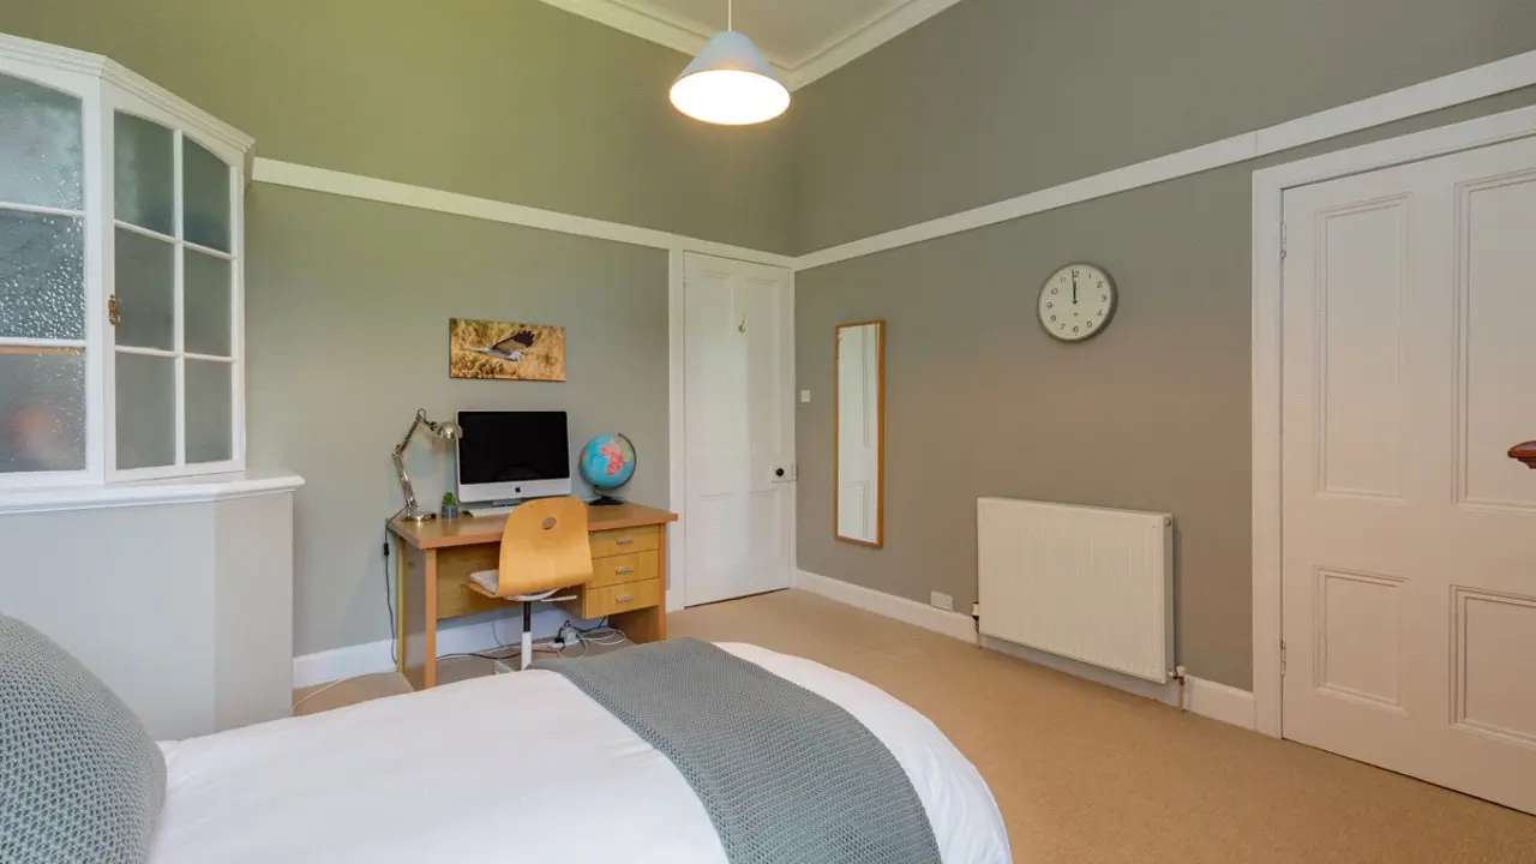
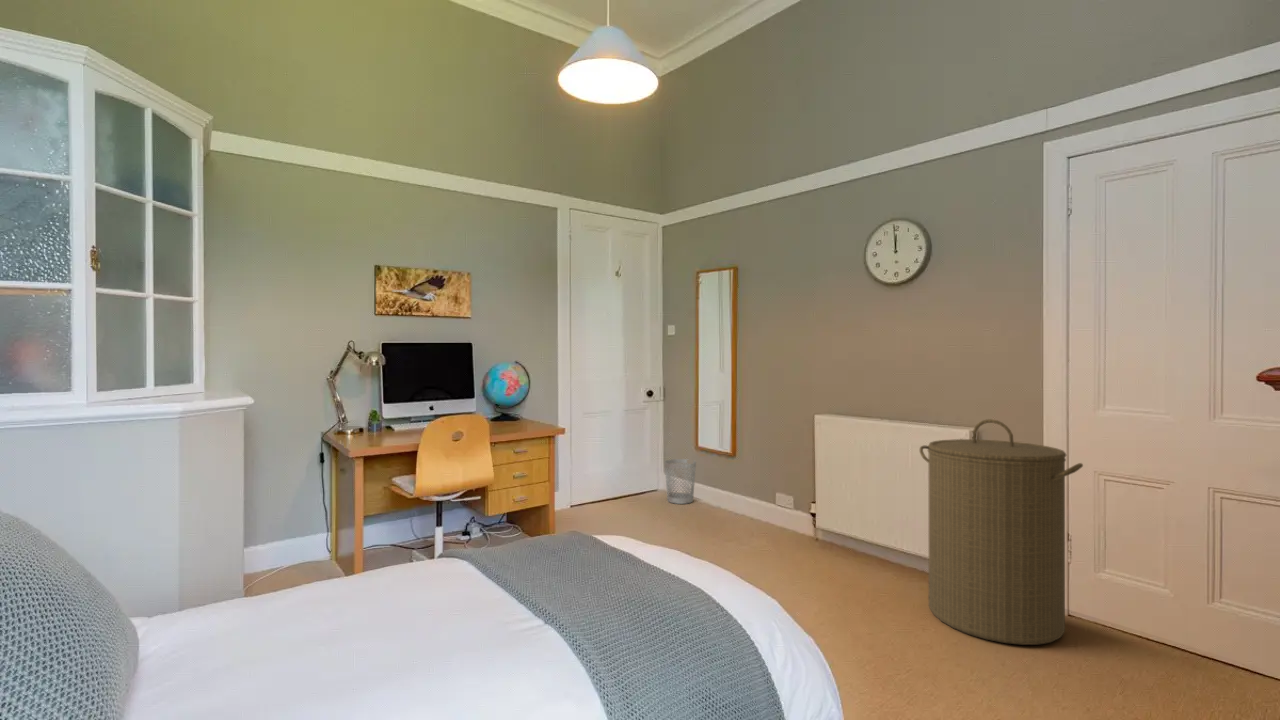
+ wastebasket (680, 481)
+ laundry hamper (993, 518)
